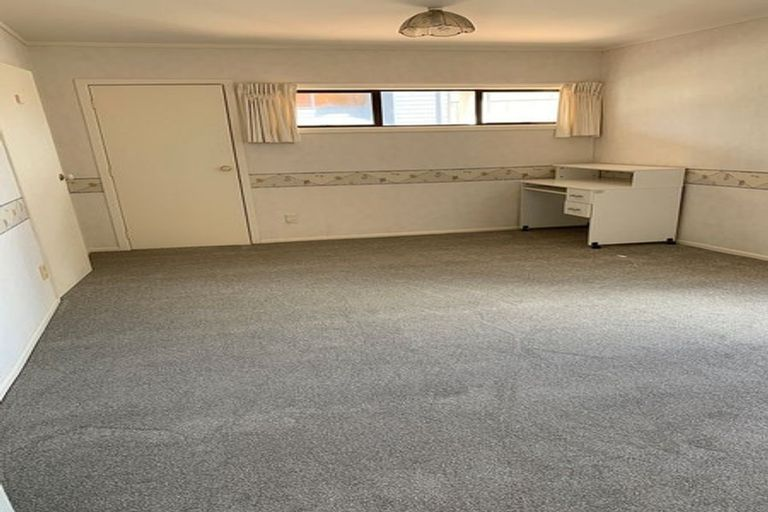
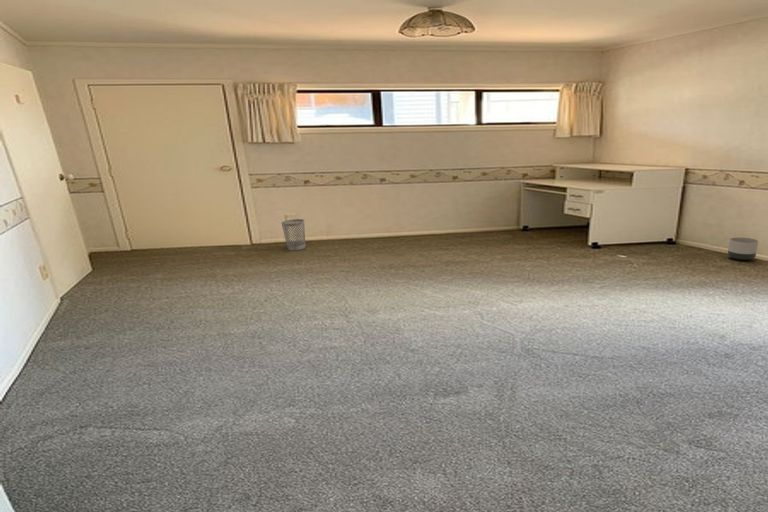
+ wastebasket (294, 234)
+ planter (742, 249)
